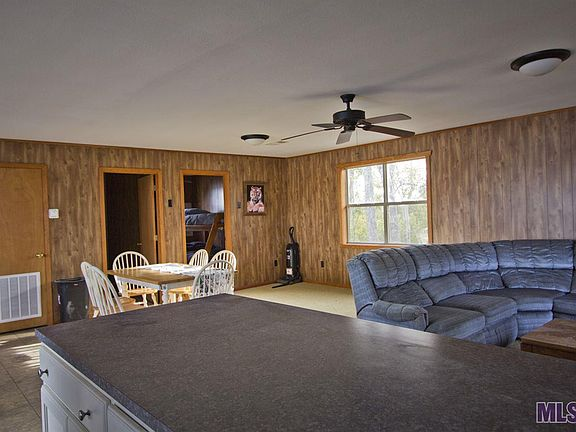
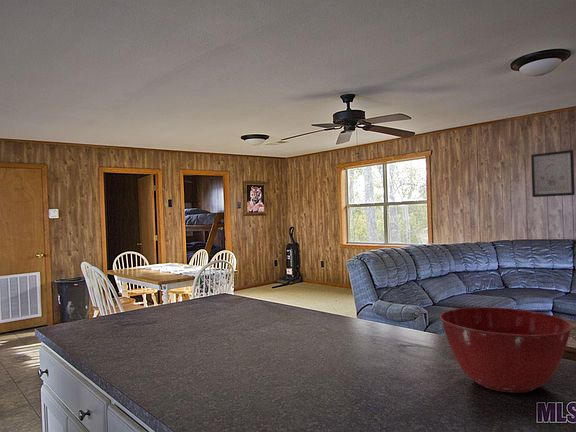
+ mixing bowl (503, 350)
+ wall art (552, 174)
